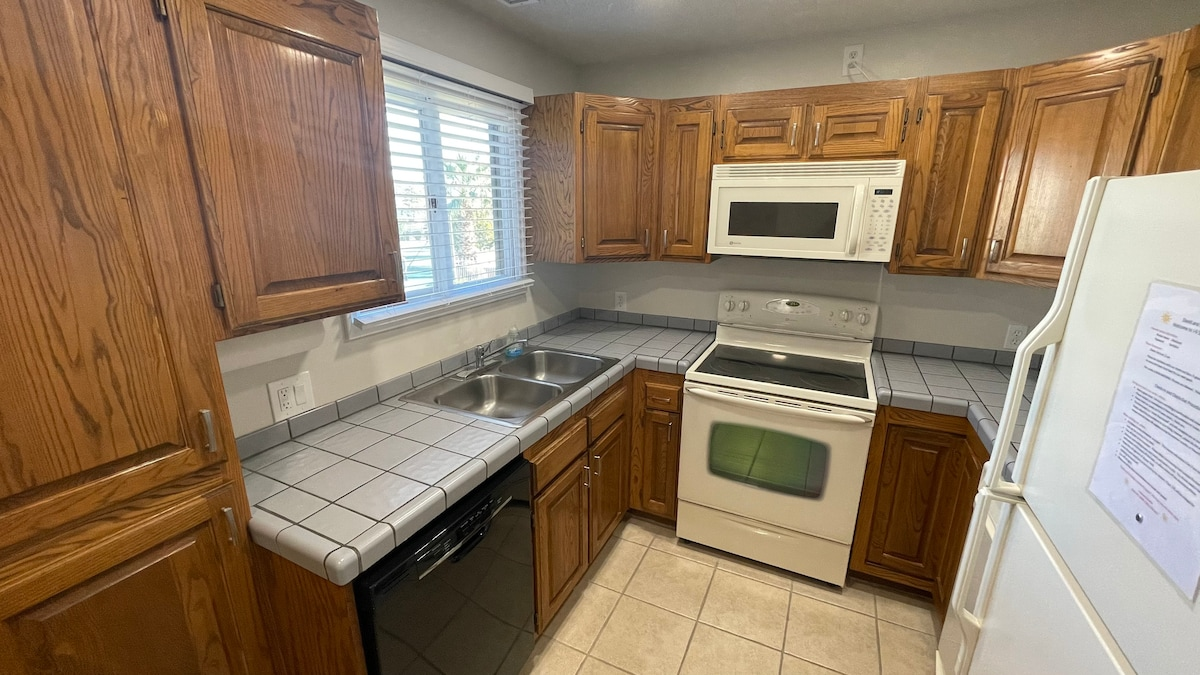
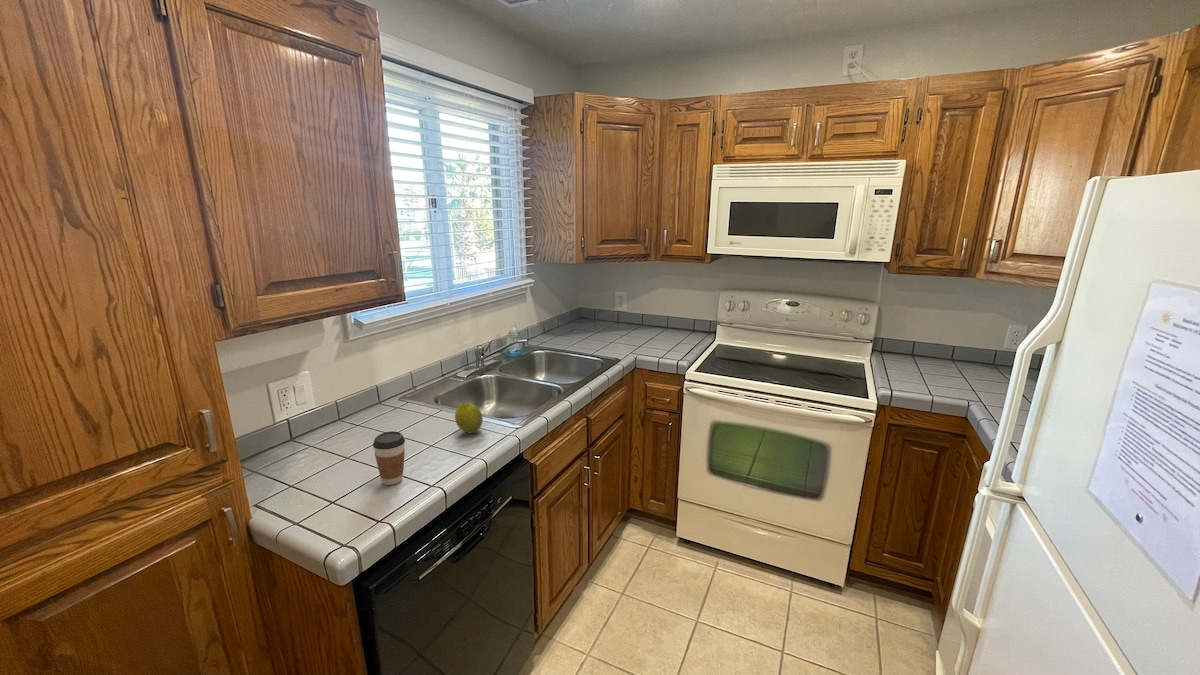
+ coffee cup (390, 458)
+ fruit (468, 417)
